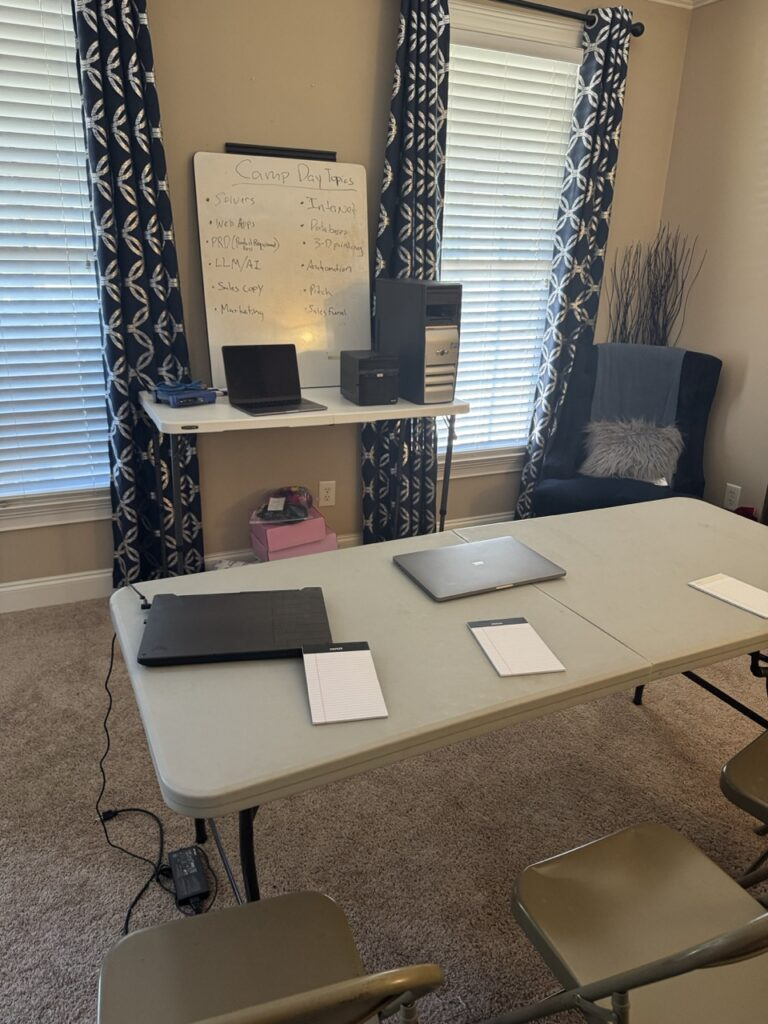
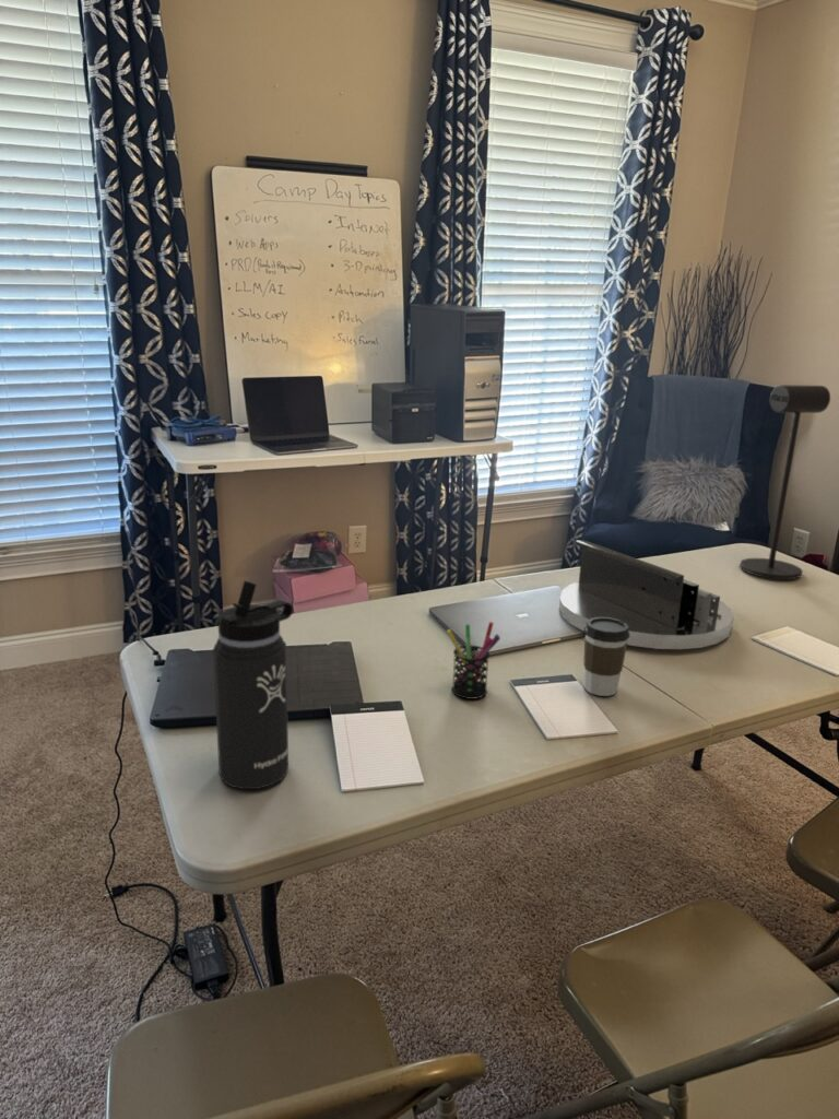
+ desk lamp (785, 481)
+ pen holder (472, 656)
+ thermos bottle (257, 676)
+ coffee cup (603, 657)
+ desk organizer (647, 585)
